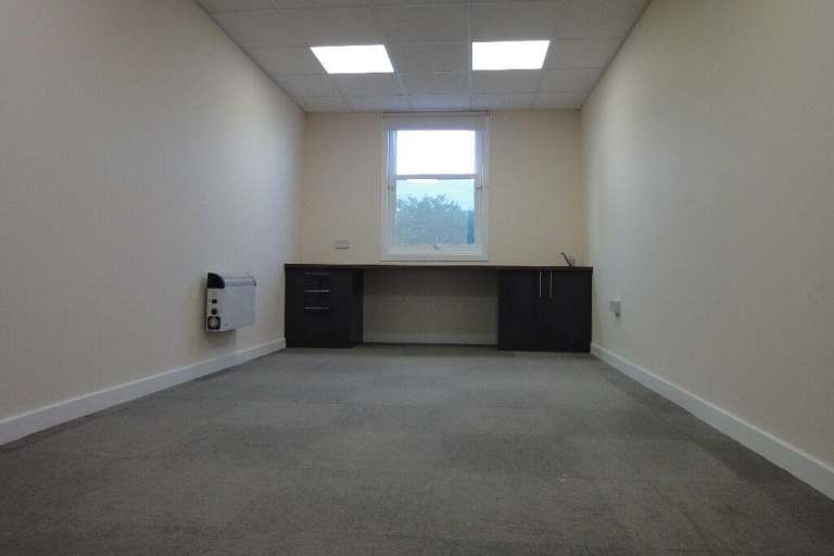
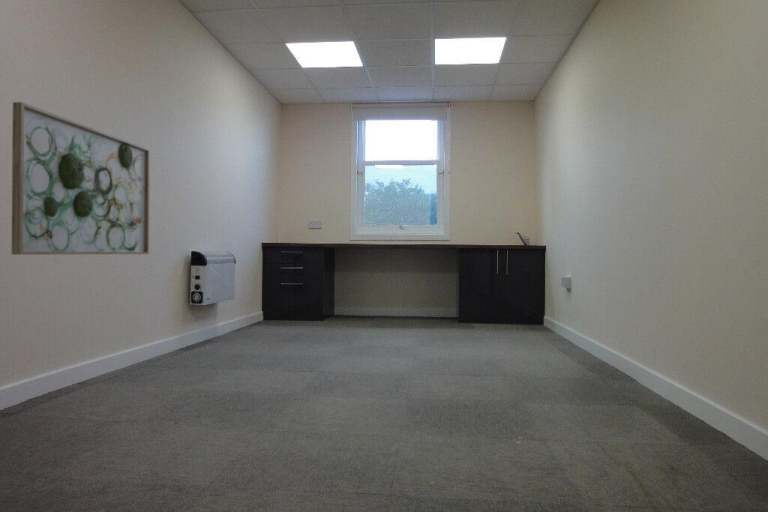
+ wall art (95, 192)
